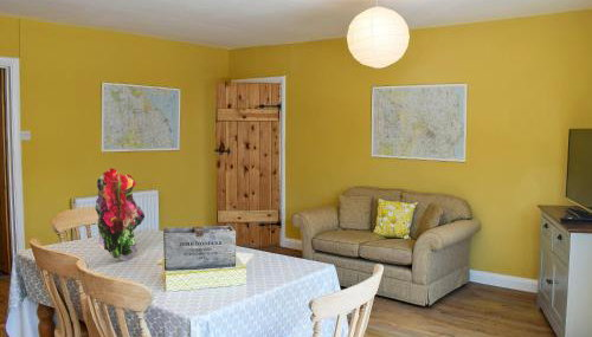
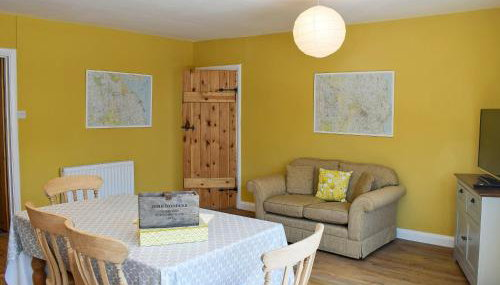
- bouquet (121, 214)
